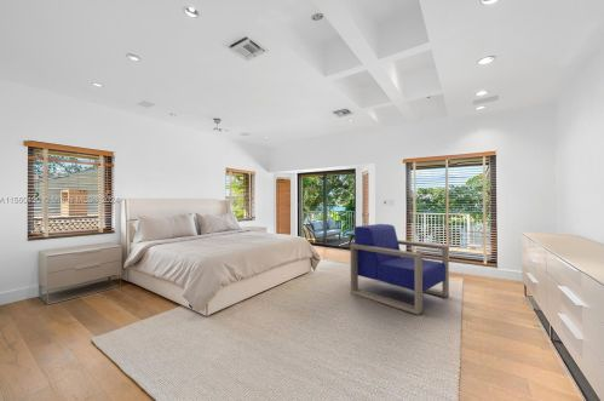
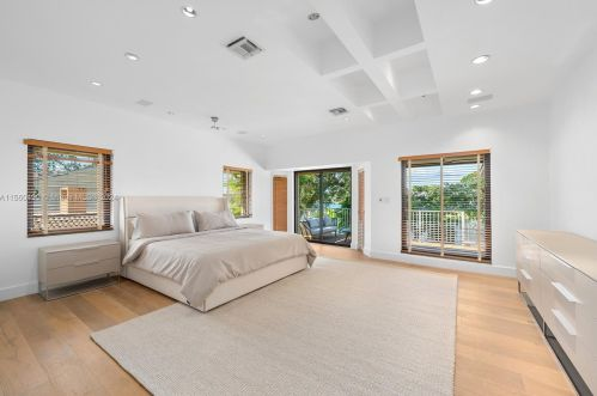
- armchair (398, 260)
